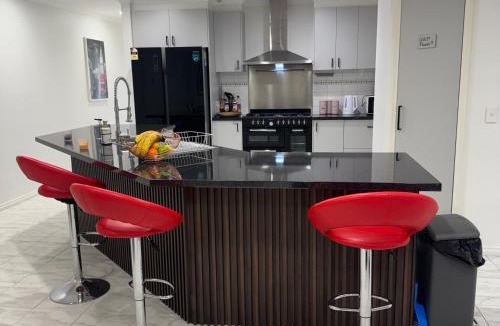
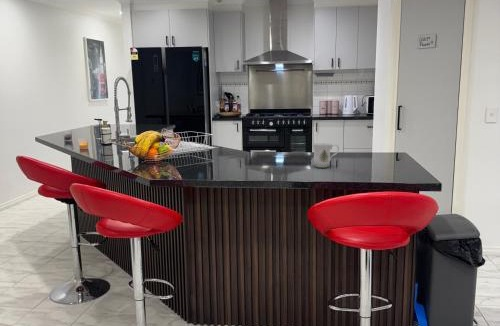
+ mug (325, 155)
